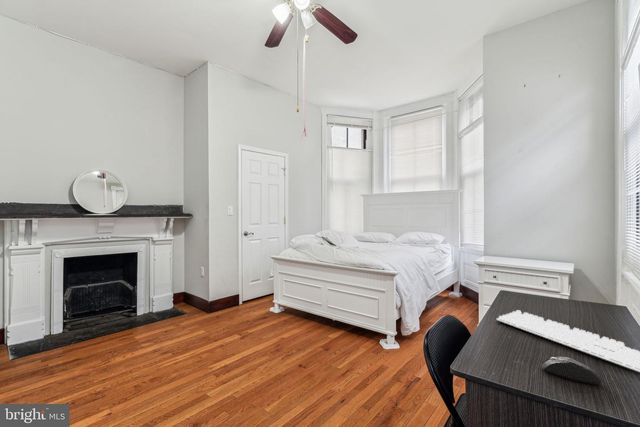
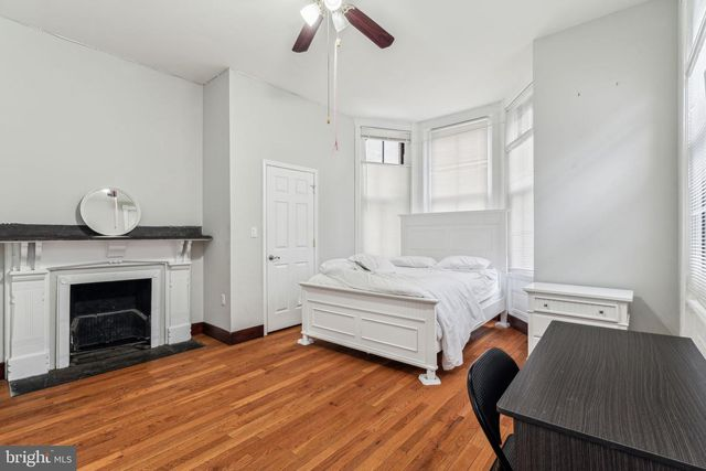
- mouse (570, 367)
- keyboard (566, 335)
